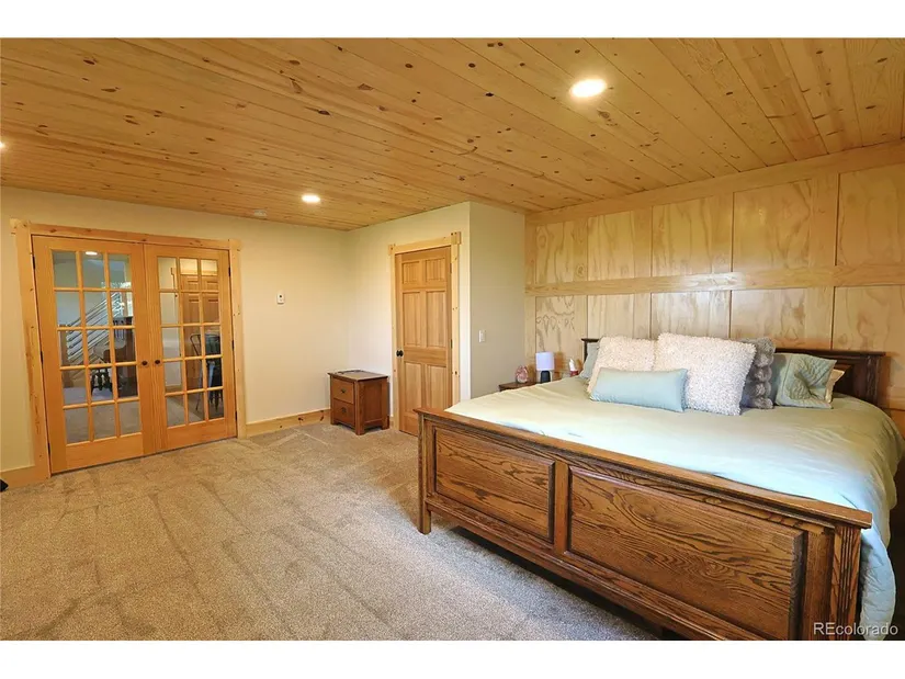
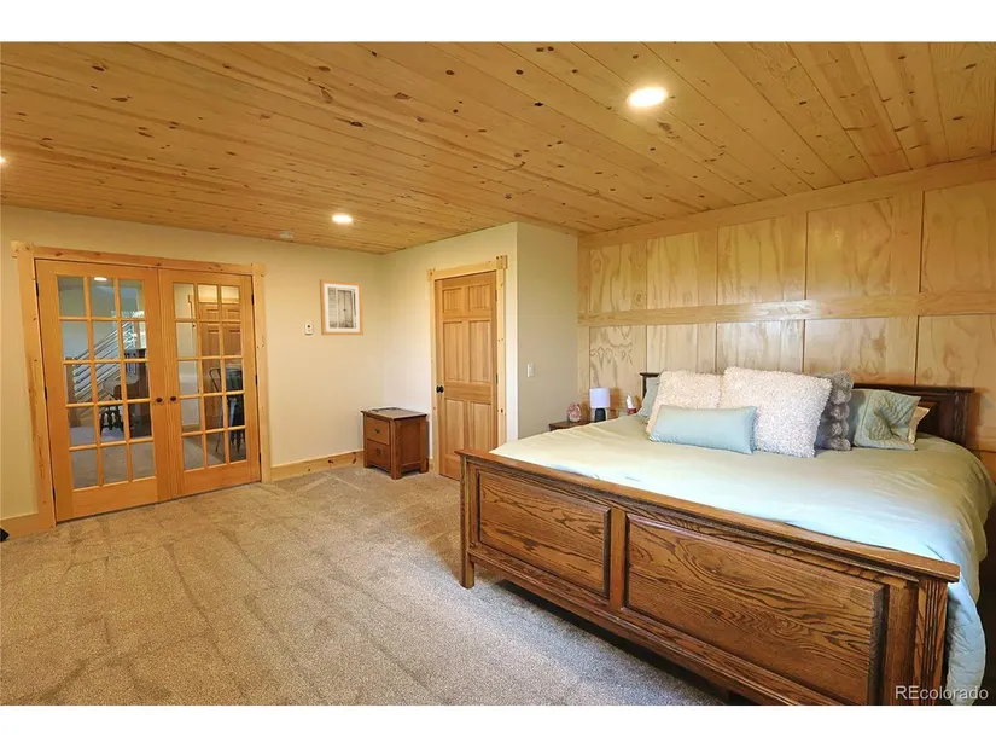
+ wall art (342, 308)
